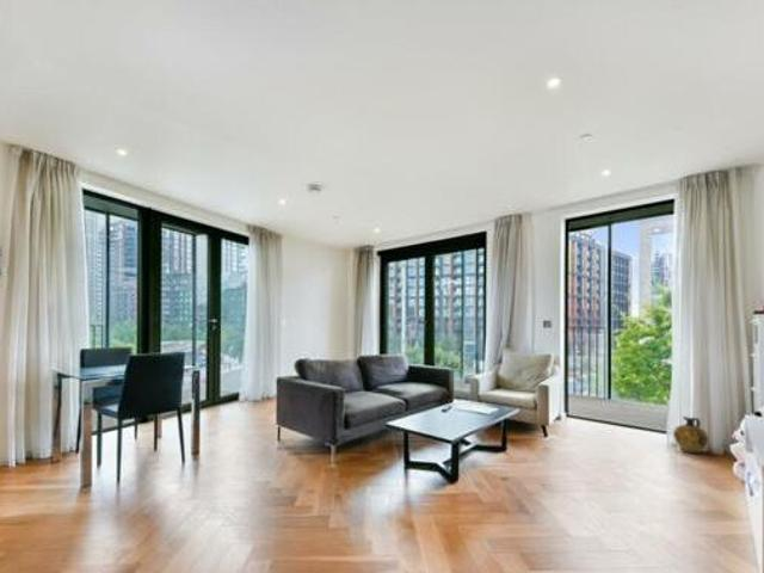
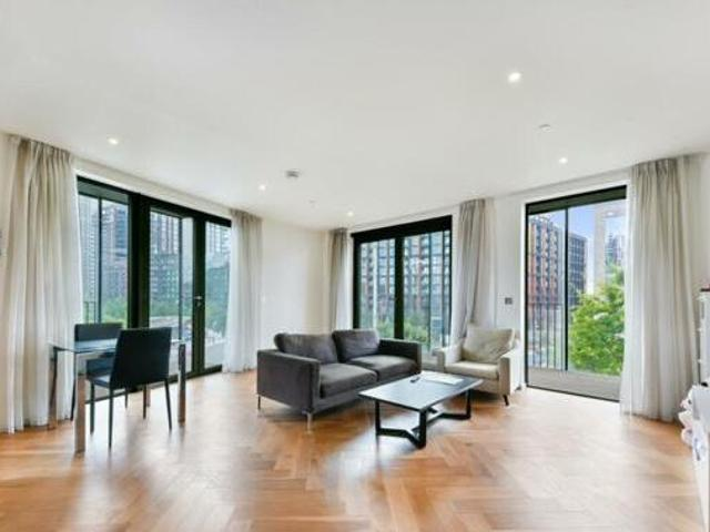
- ceramic jug (690, 433)
